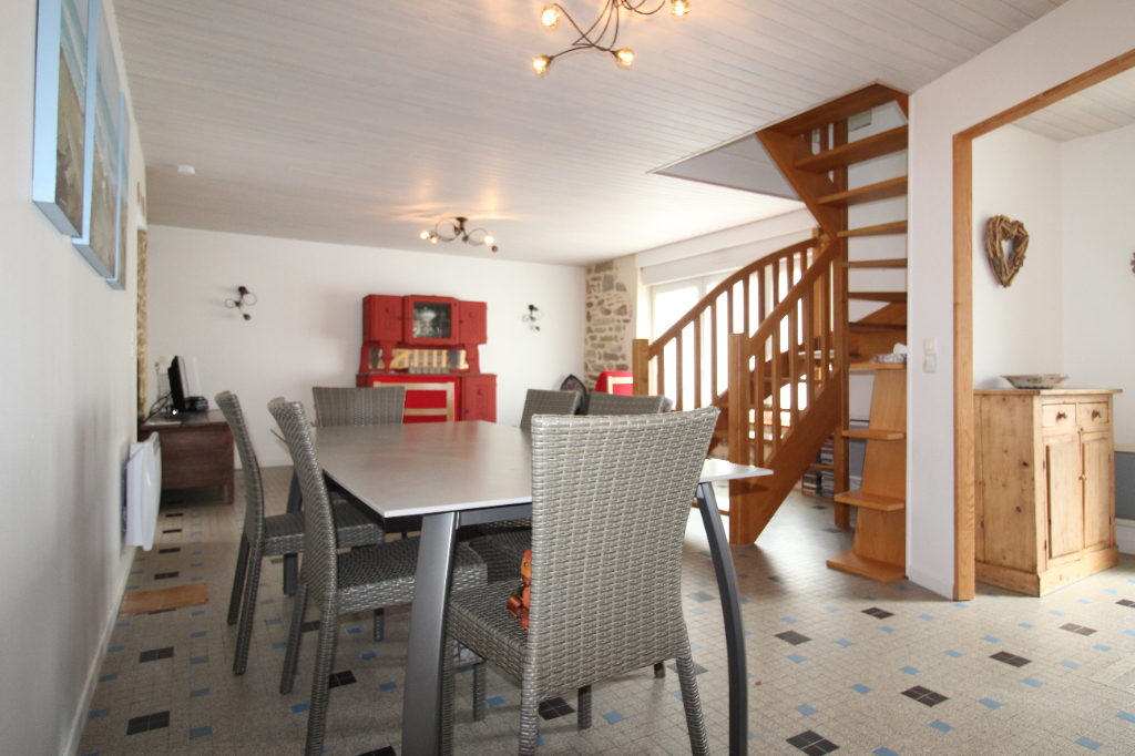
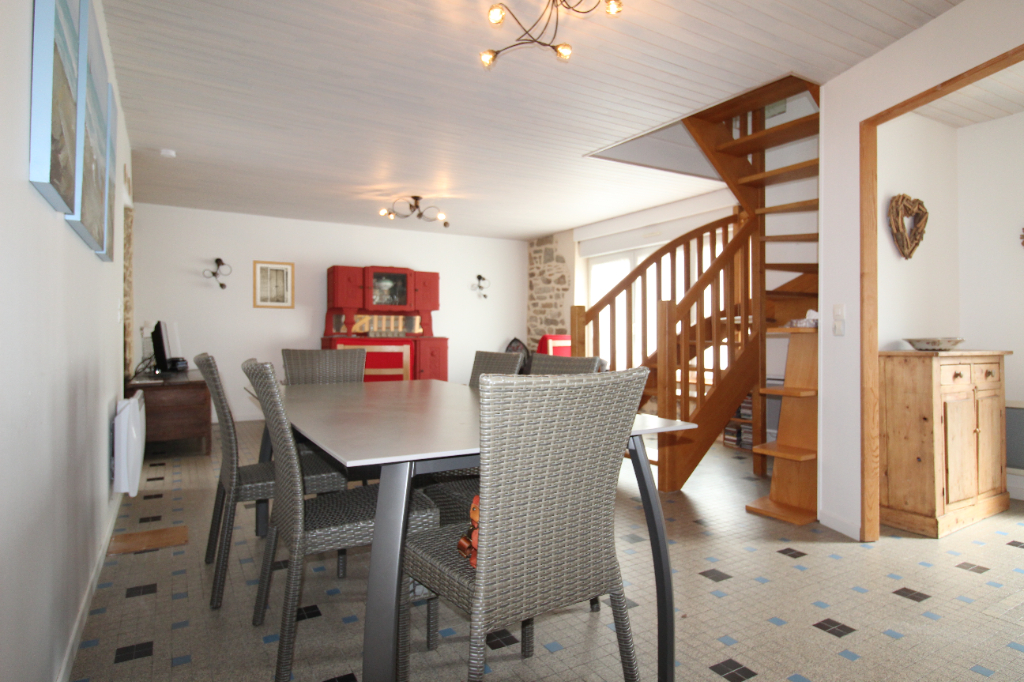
+ wall art (273, 285)
